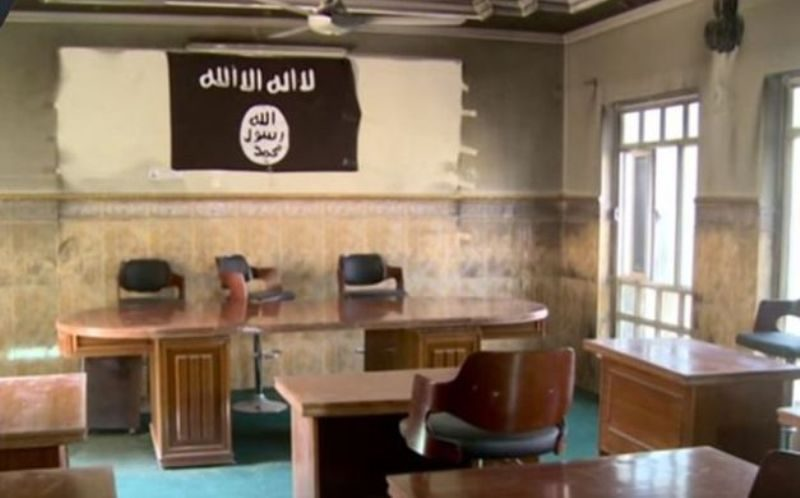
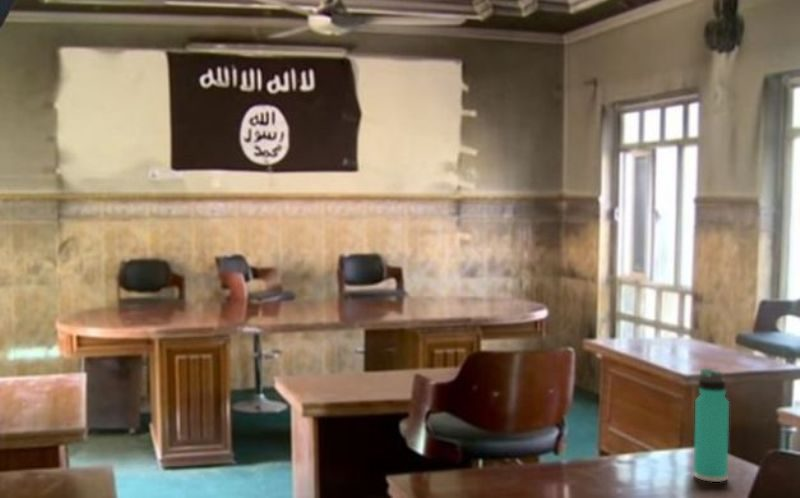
+ thermos bottle (711, 424)
